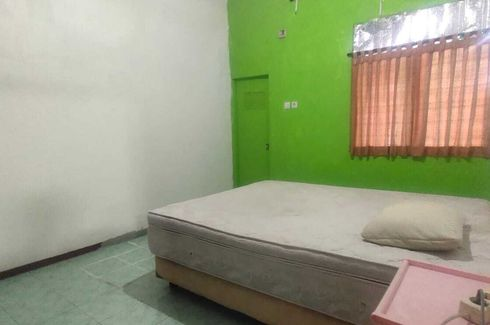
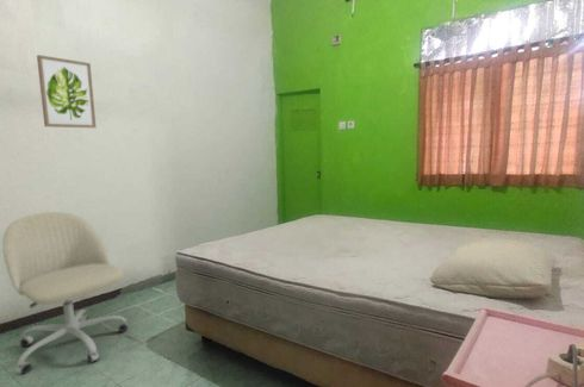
+ wall art (68, 93)
+ office chair (66, 283)
